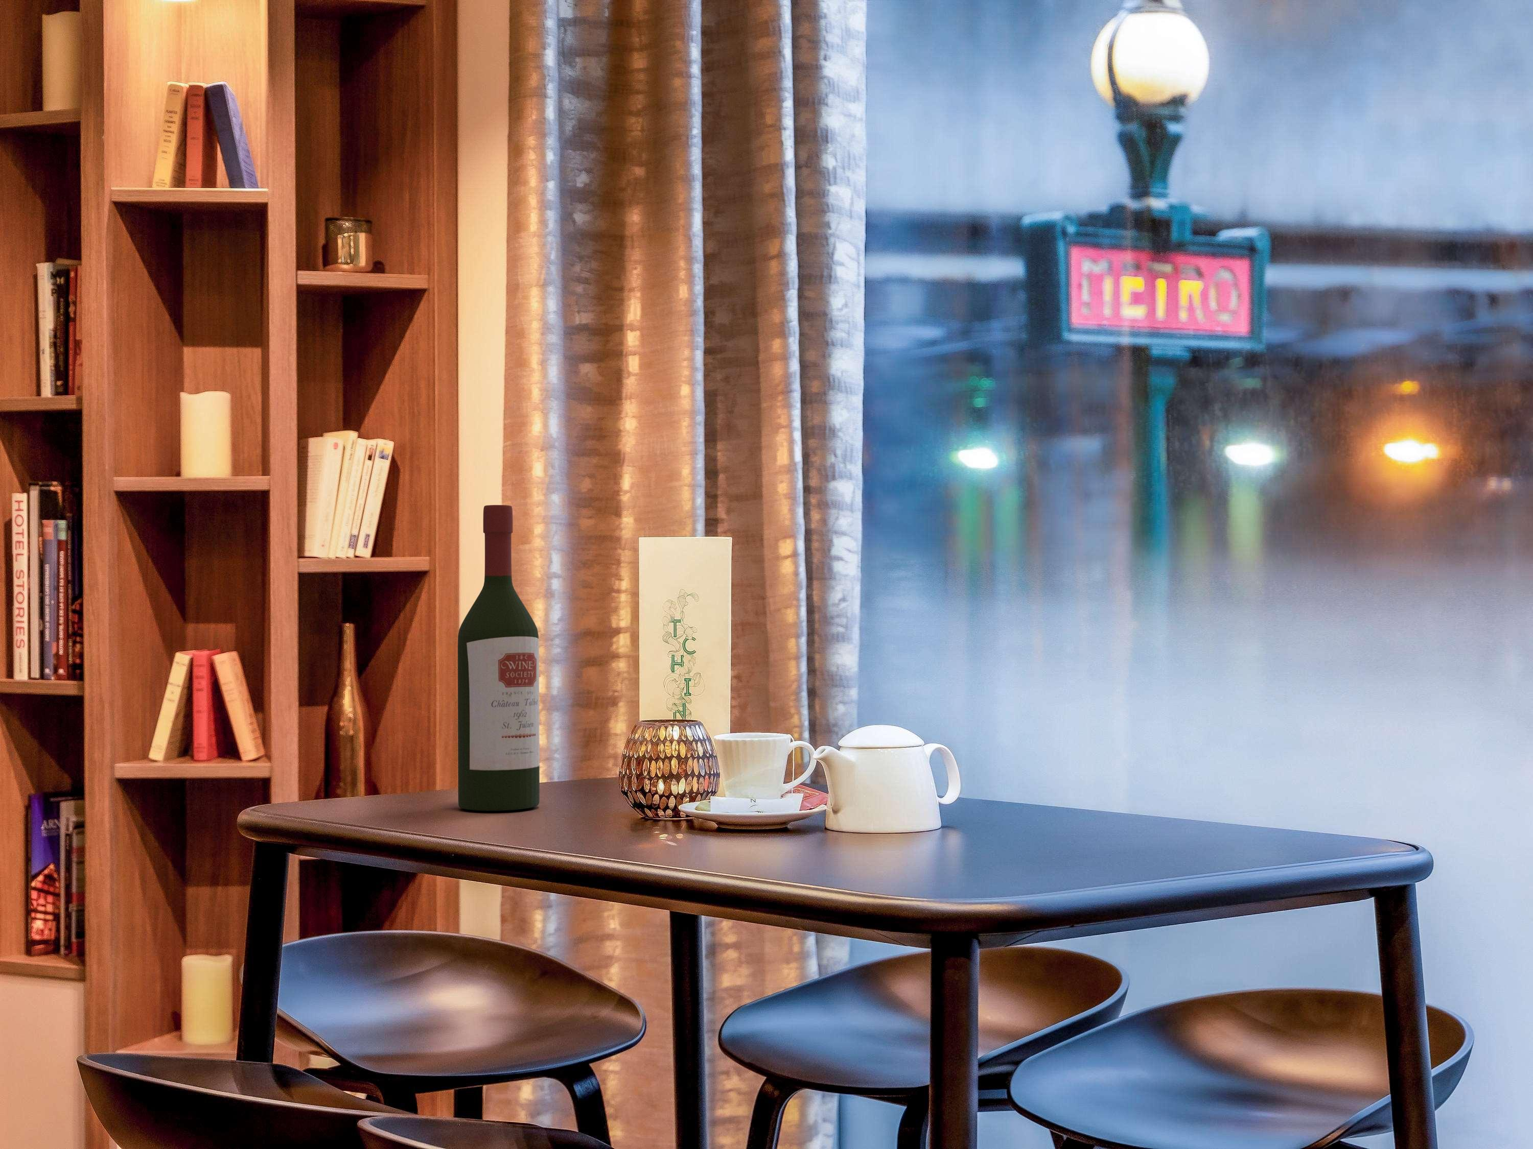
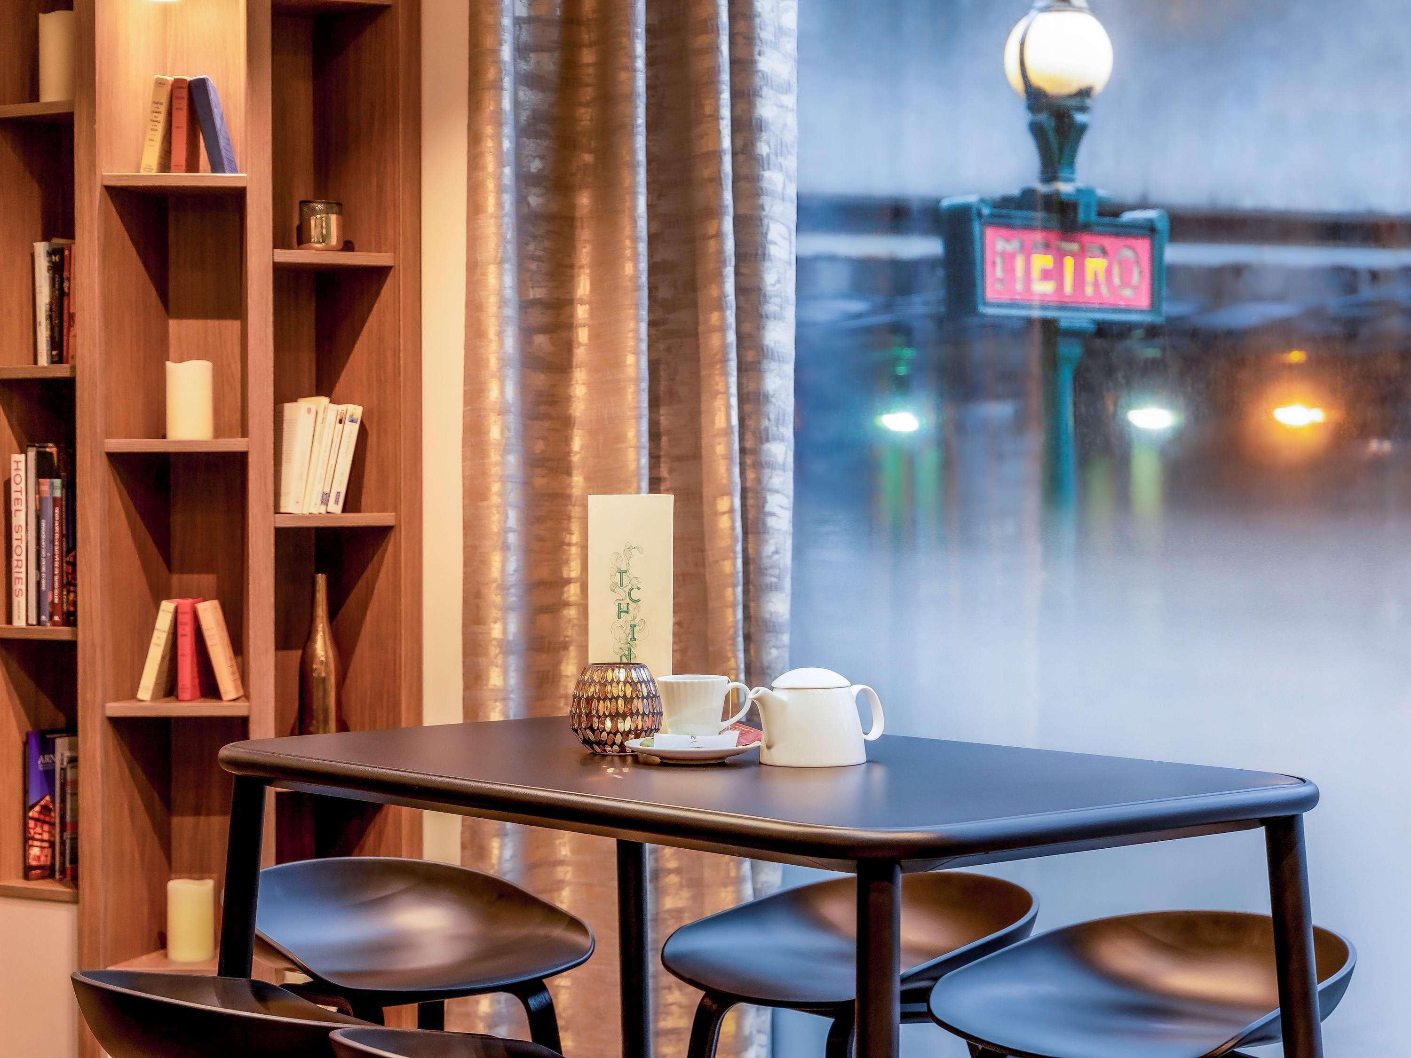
- wine bottle (499, 655)
